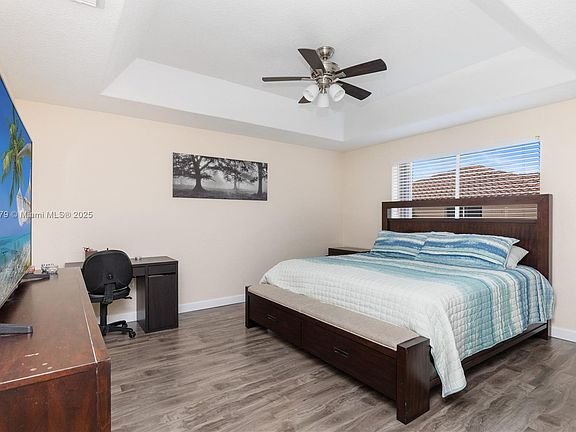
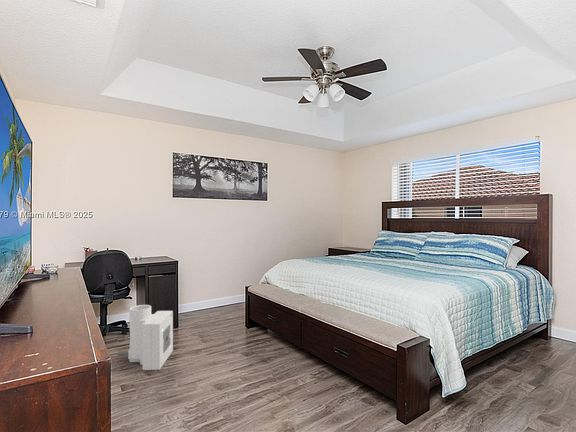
+ air purifier (142, 333)
